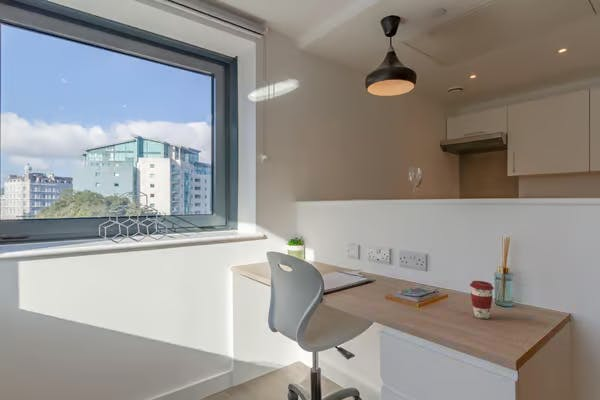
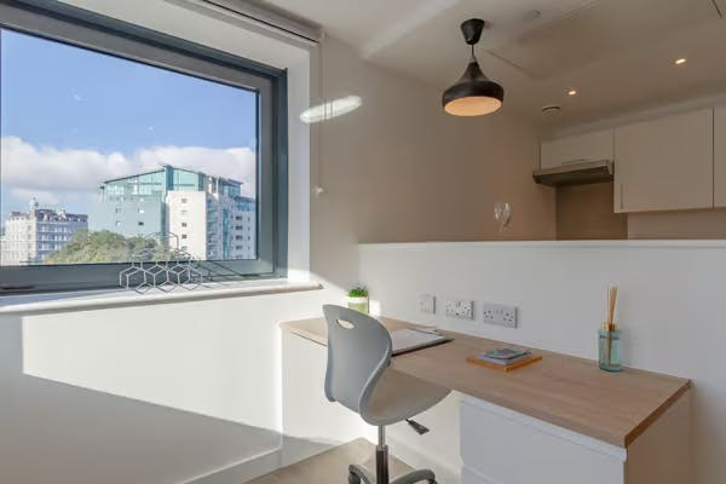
- coffee cup (481, 299)
